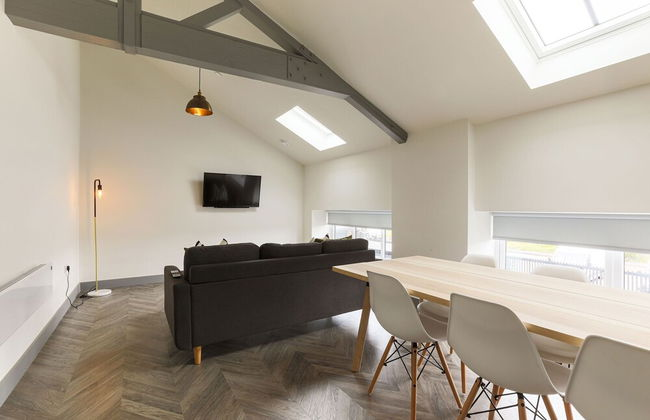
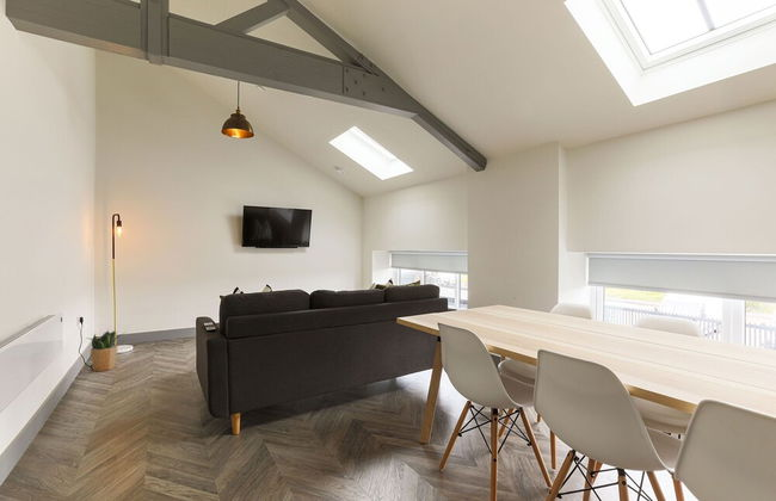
+ potted plant (106, 350)
